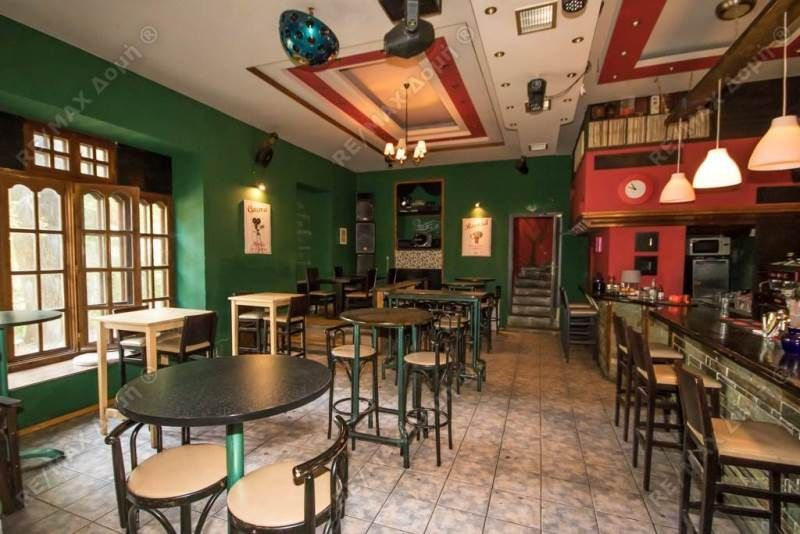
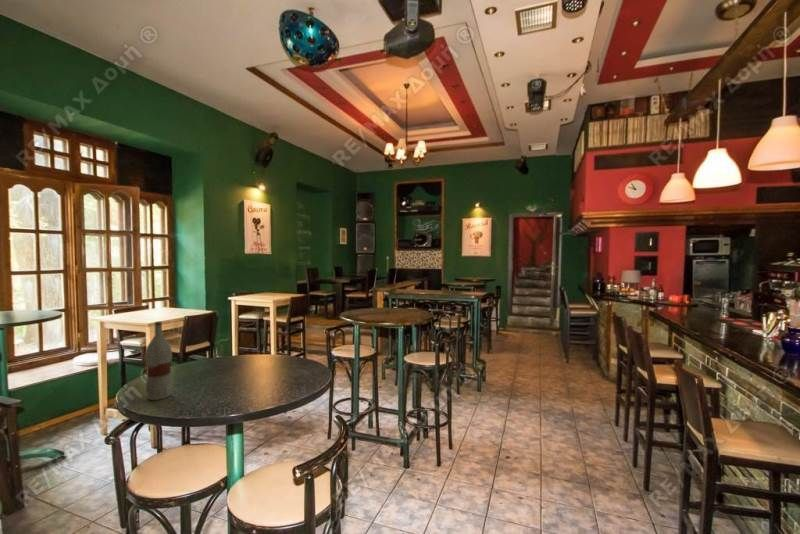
+ bottle (158, 359)
